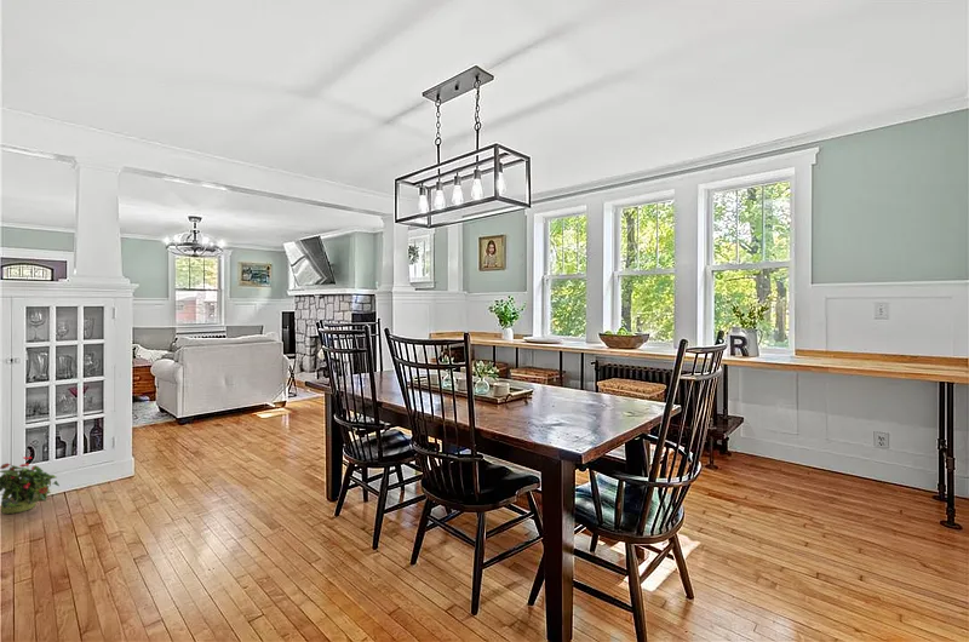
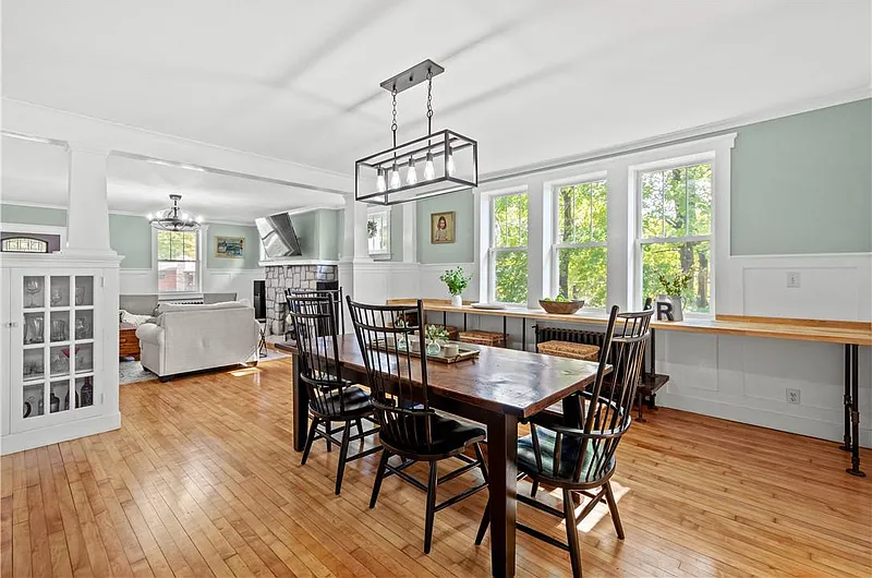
- potted plant (25, 482)
